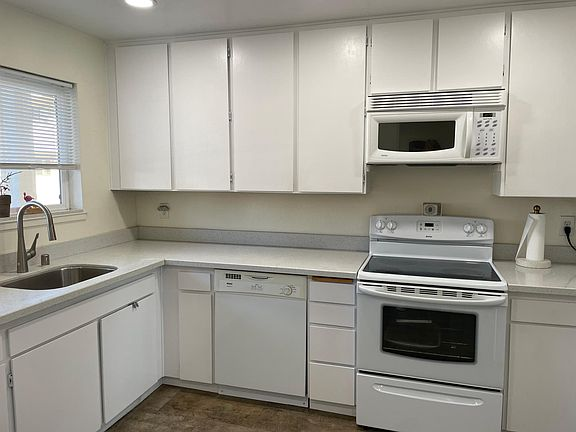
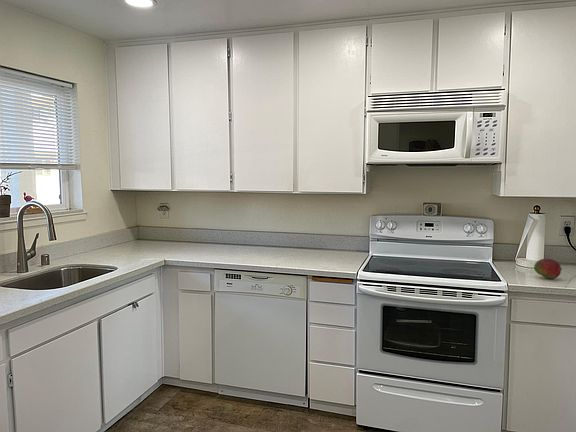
+ fruit (547, 268)
